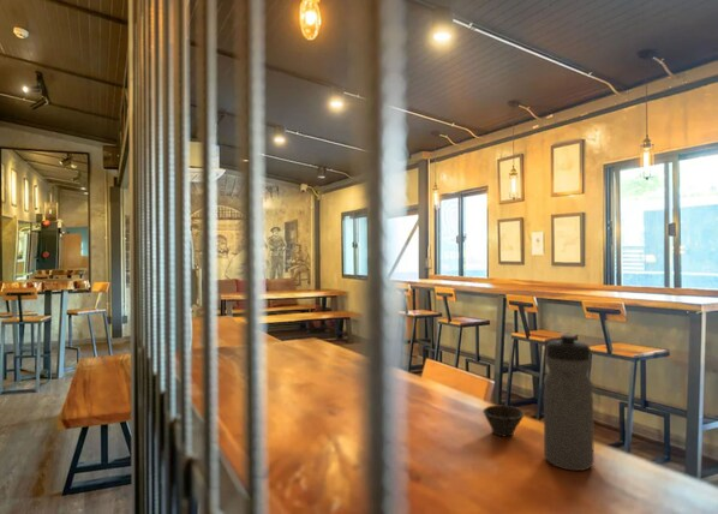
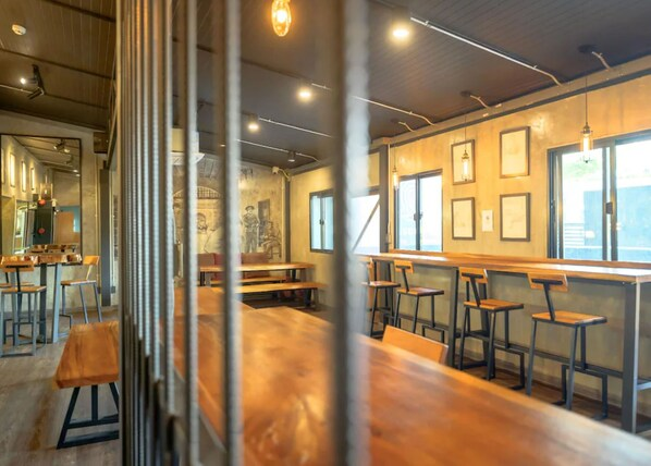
- cup (505, 422)
- water bottle (568, 396)
